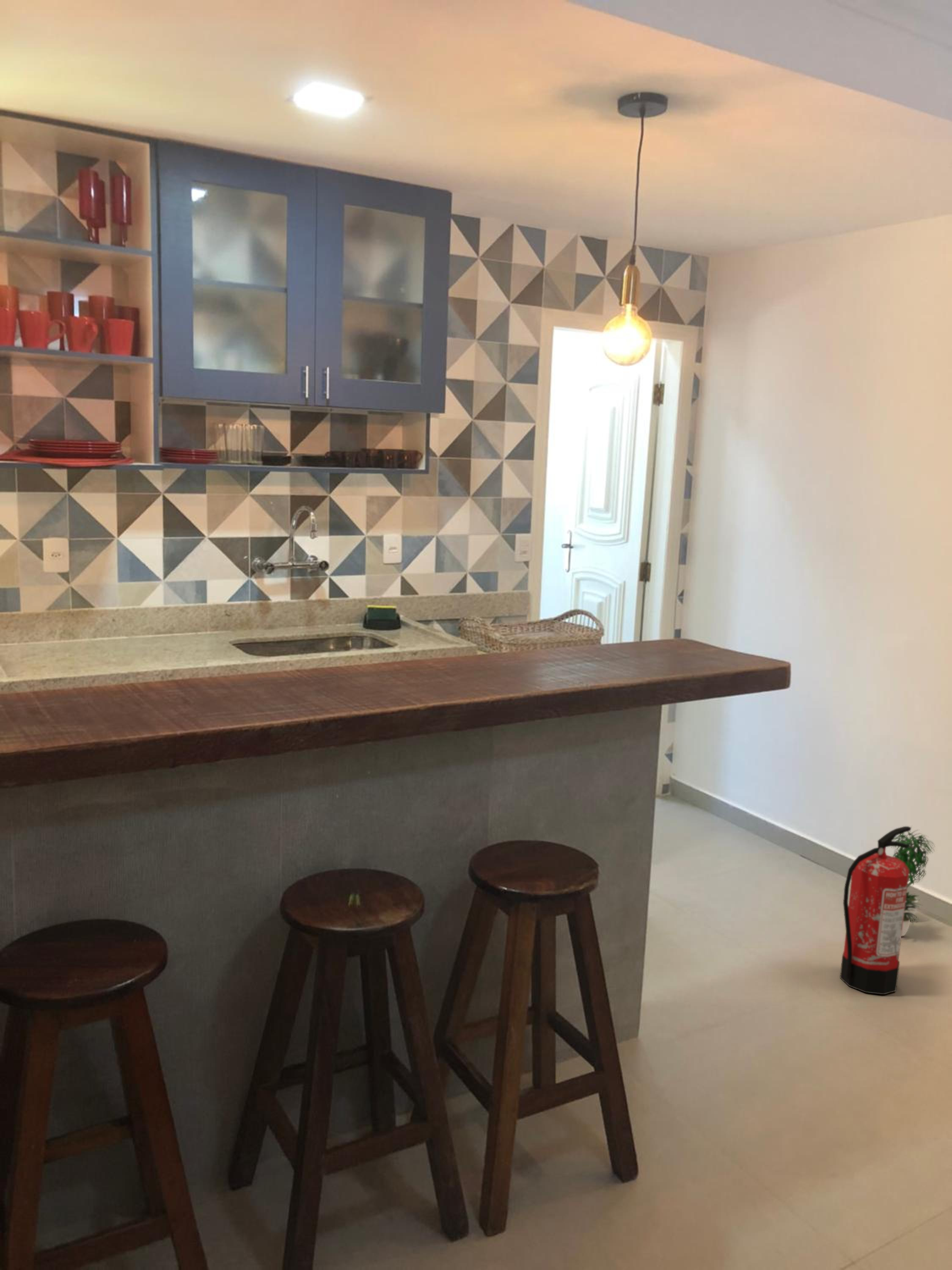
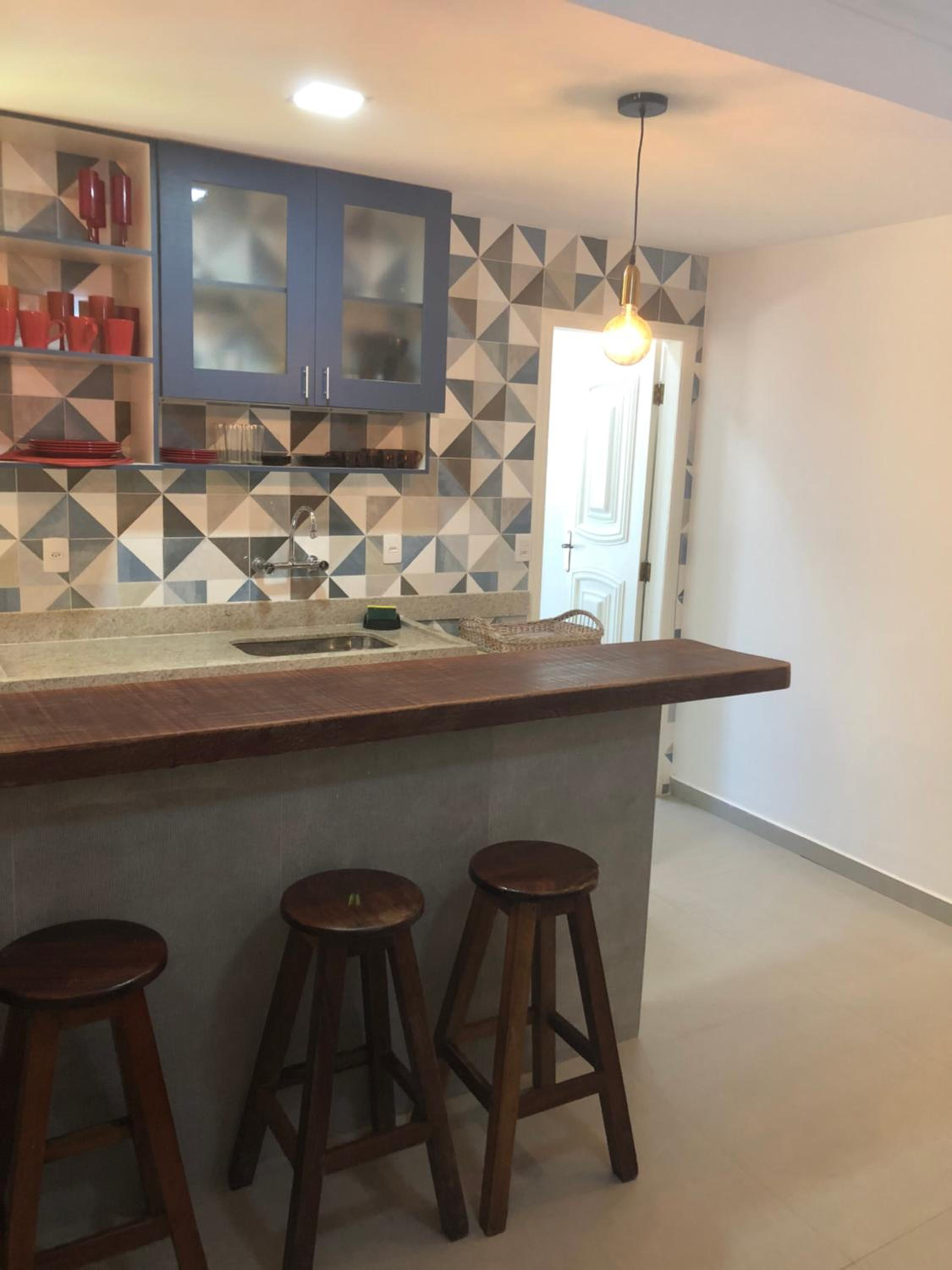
- potted plant (908, 880)
- fire extinguisher (872, 908)
